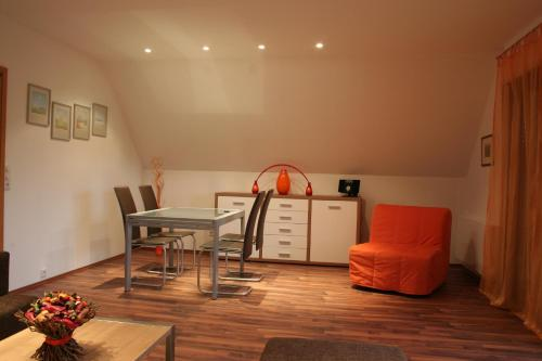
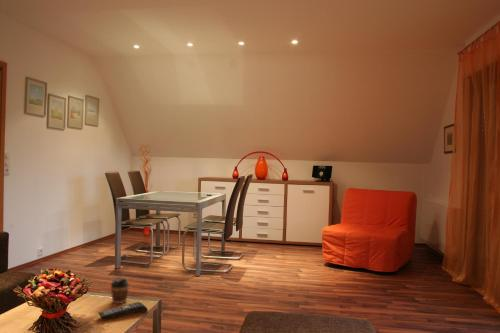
+ remote control (123, 310)
+ coffee cup (119, 289)
